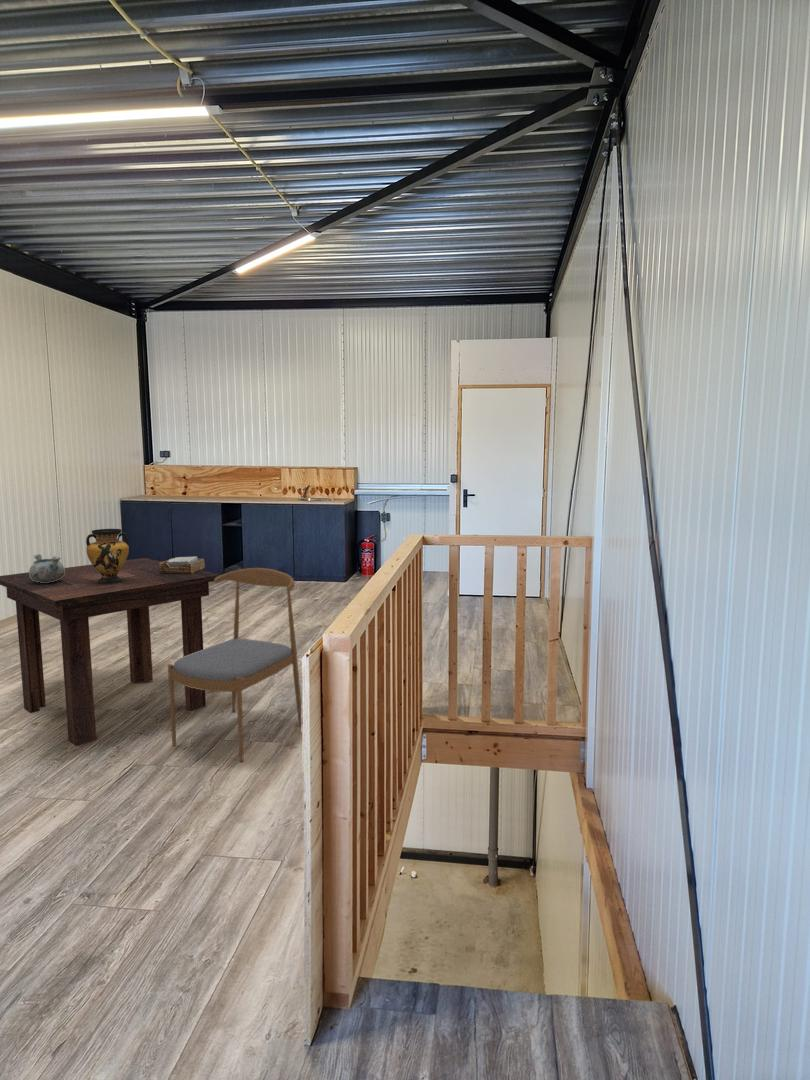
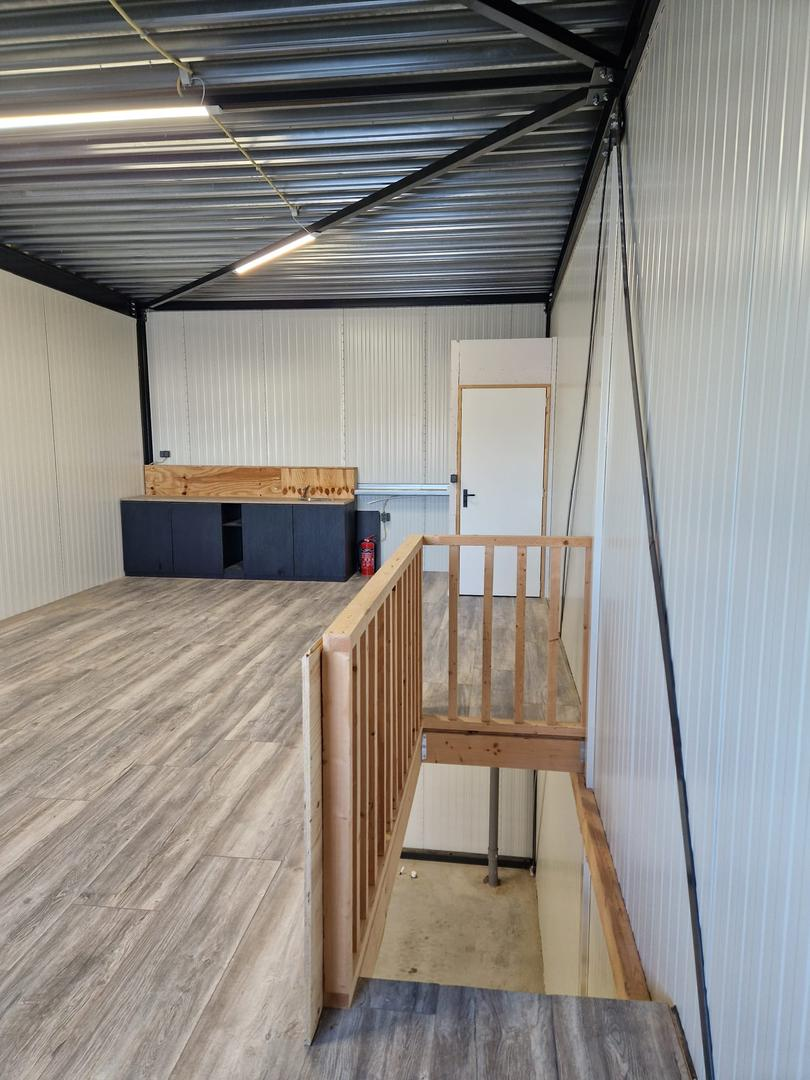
- napkin holder (182, 564)
- vase (108, 555)
- dining chair (234, 657)
- decorative bowl (46, 567)
- dining table (128, 641)
